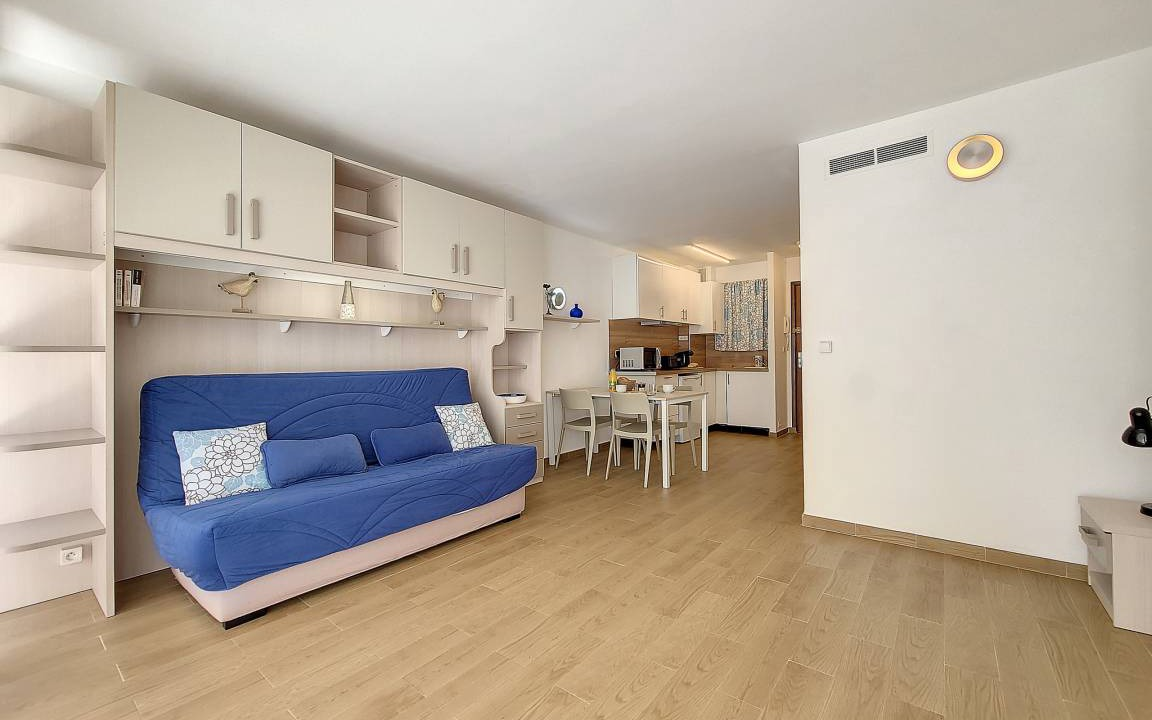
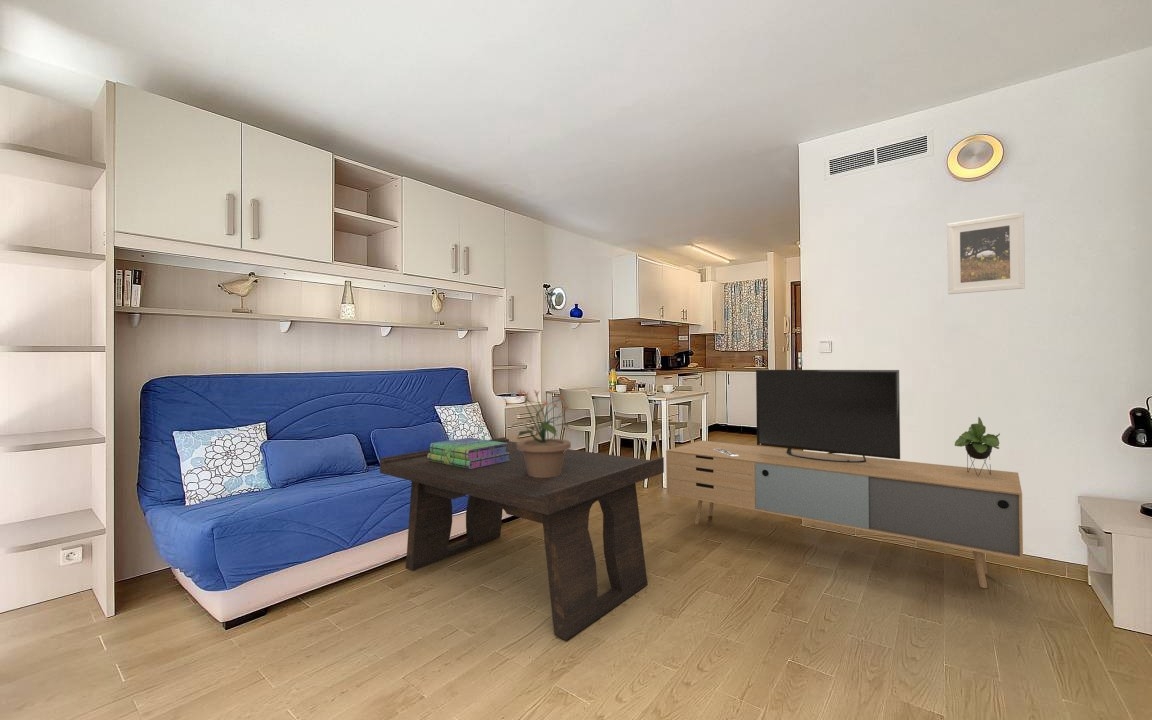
+ media console (820, 457)
+ stack of books (468, 451)
+ potted plant (540, 430)
+ coffee table (520, 516)
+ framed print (984, 254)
